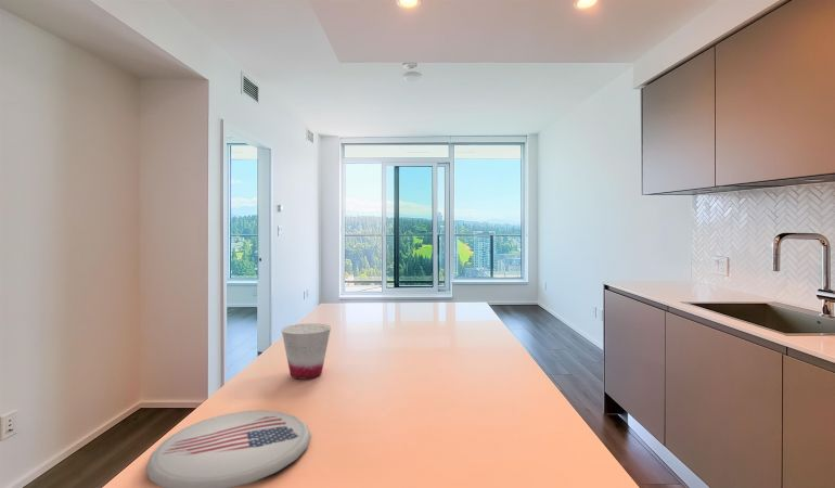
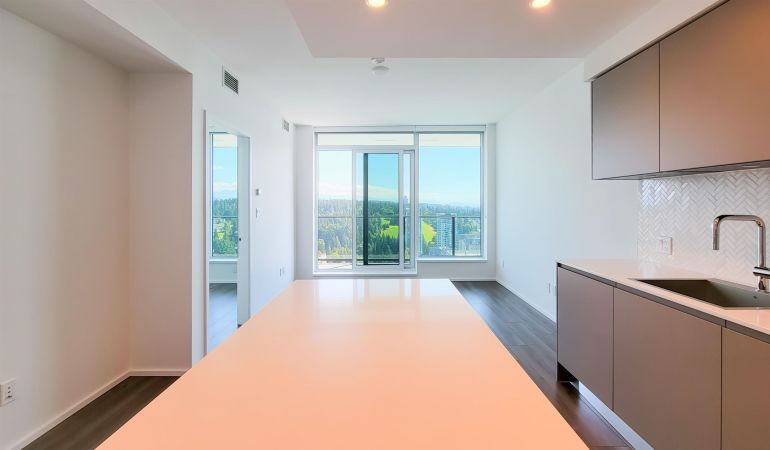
- cup (306, 351)
- plate (234, 441)
